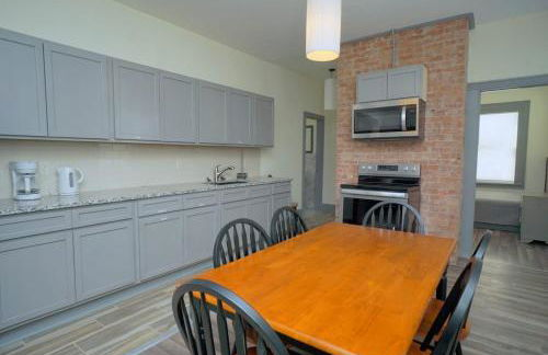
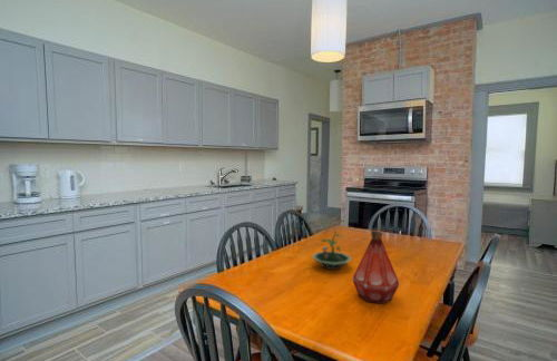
+ terrarium (333, 236)
+ bottle (374, 264)
